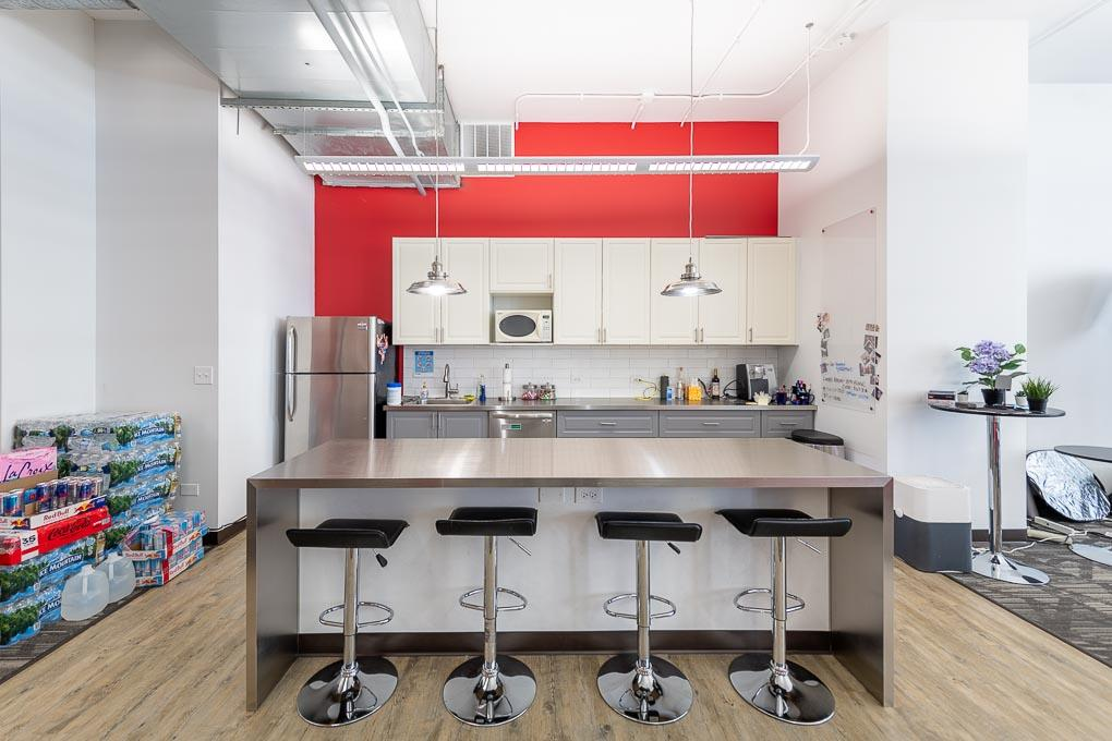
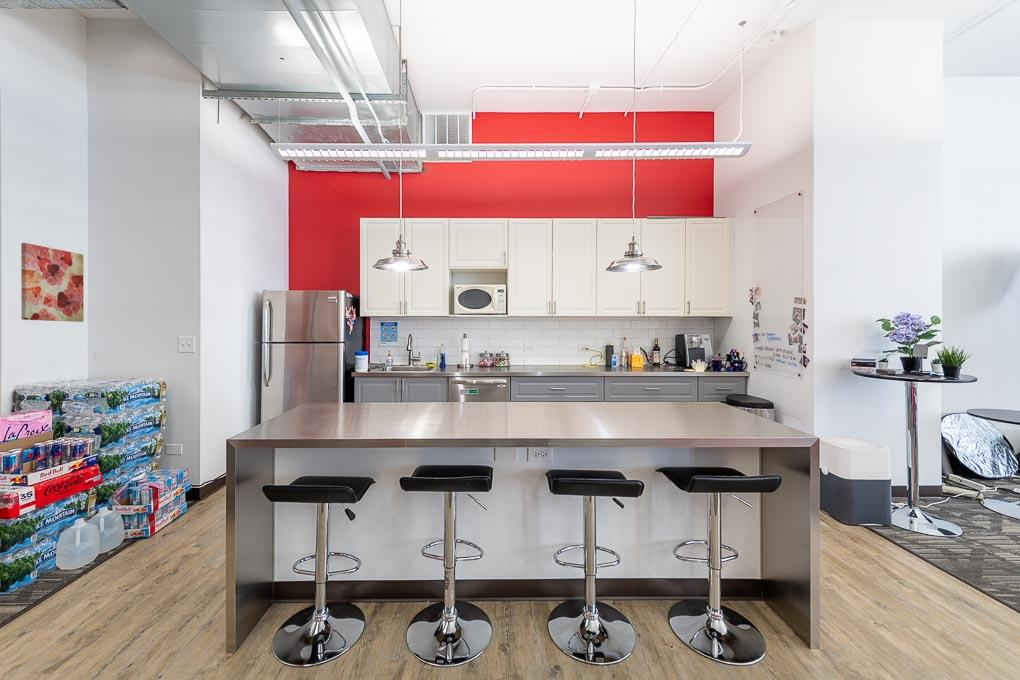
+ wall art (54, 284)
